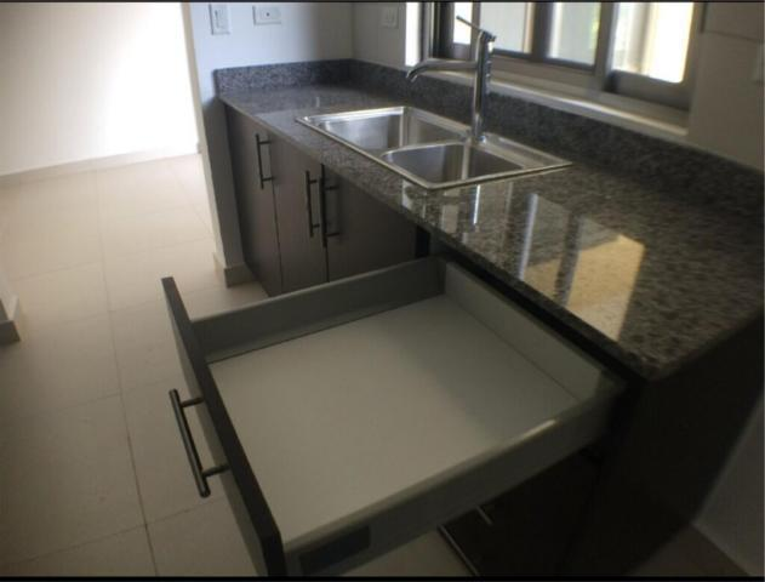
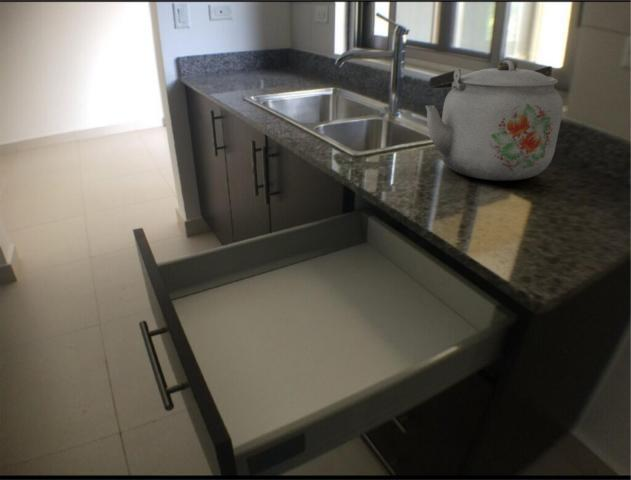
+ kettle (485, 118)
